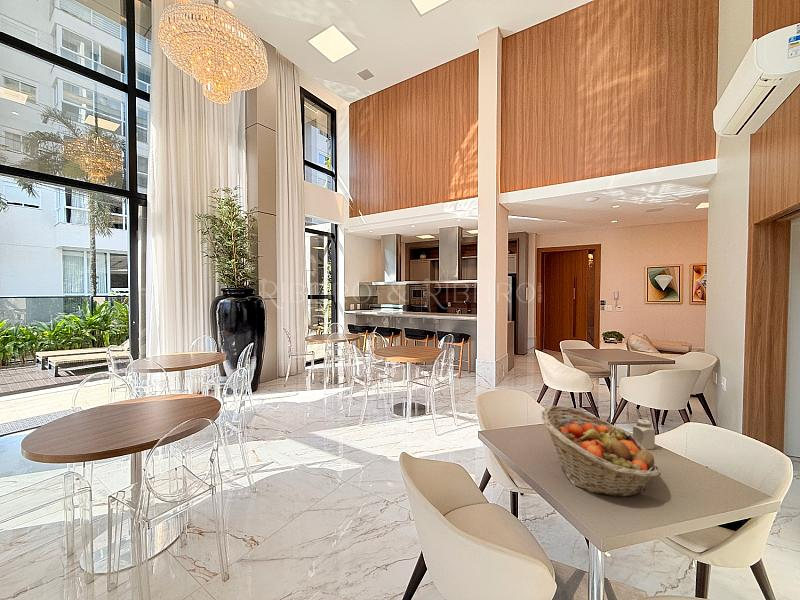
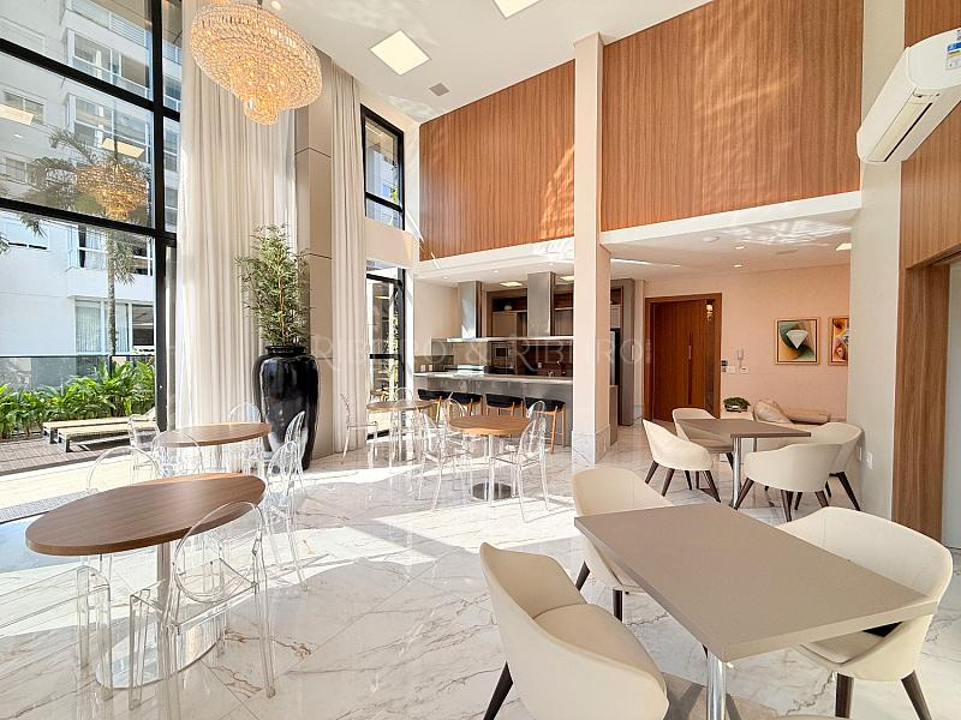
- fruit basket (595, 446)
- salt shaker (643, 433)
